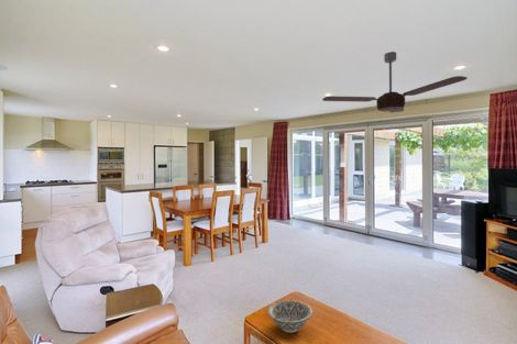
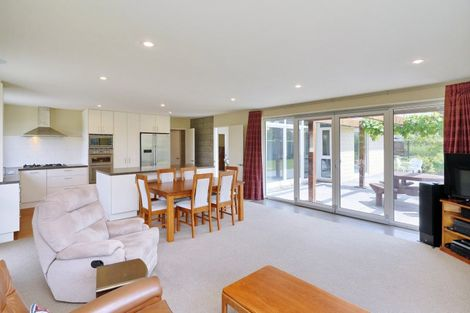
- ceiling fan (389, 85)
- decorative bowl (289, 318)
